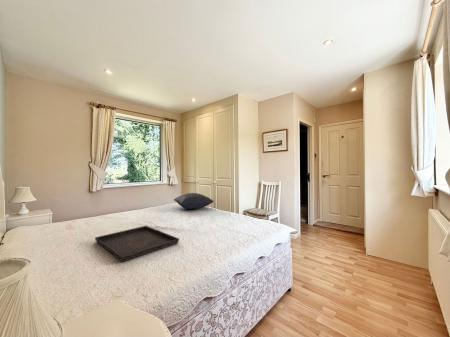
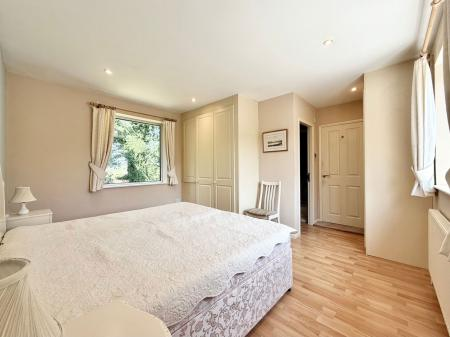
- serving tray (136, 240)
- pillow (193, 200)
